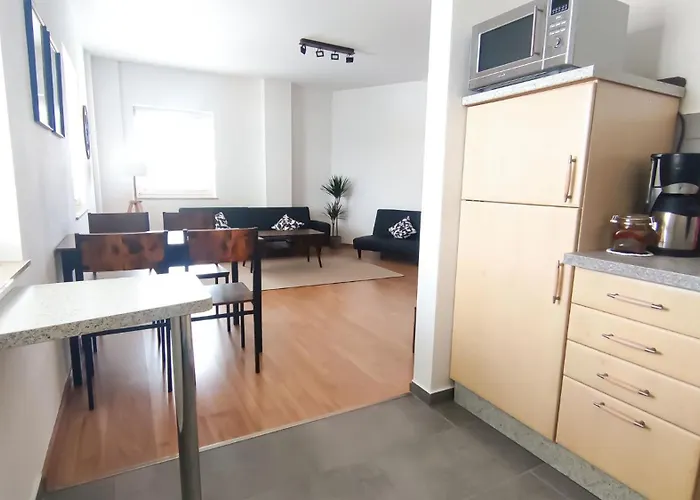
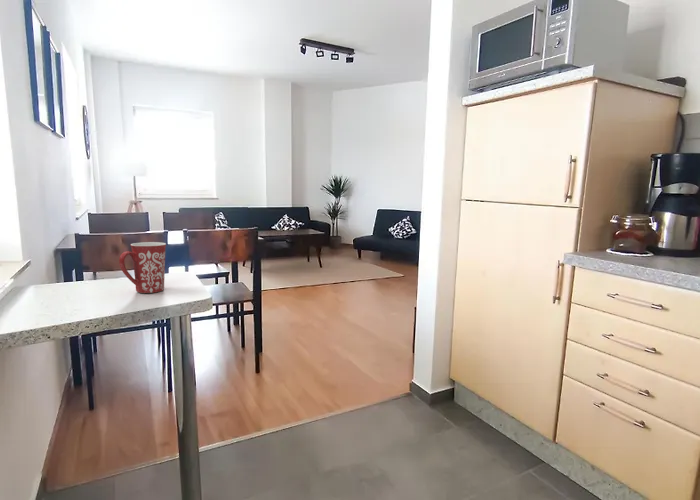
+ mug (143, 268)
